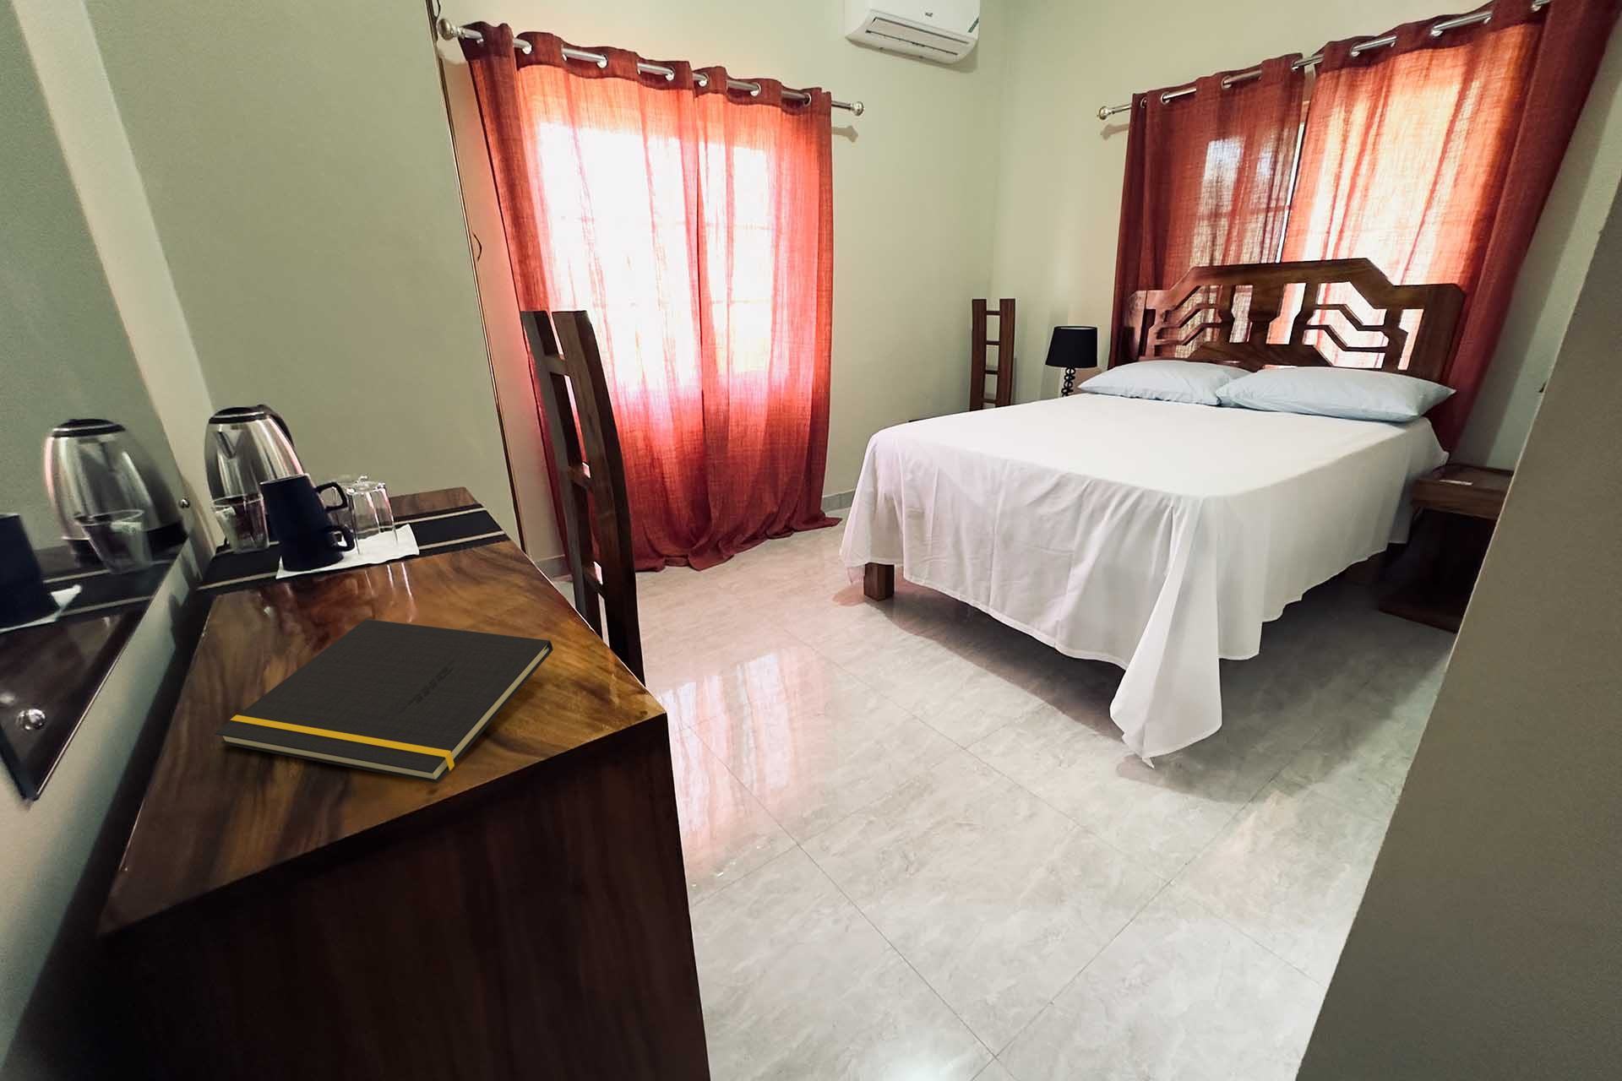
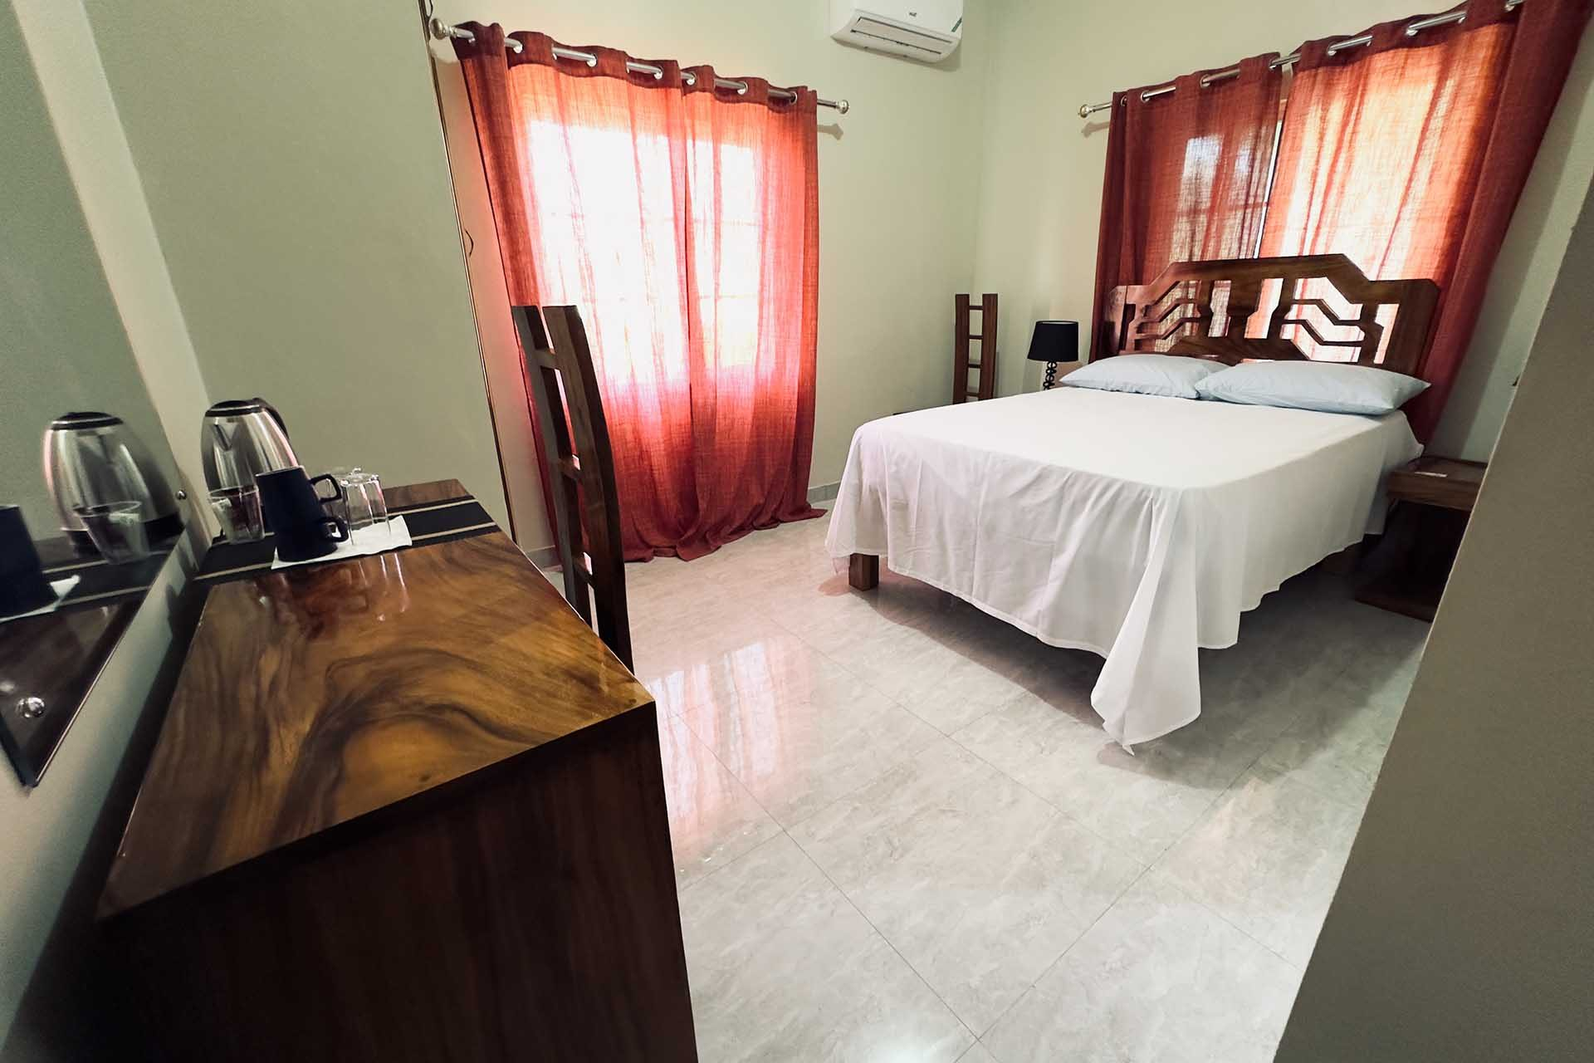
- notepad (396, 688)
